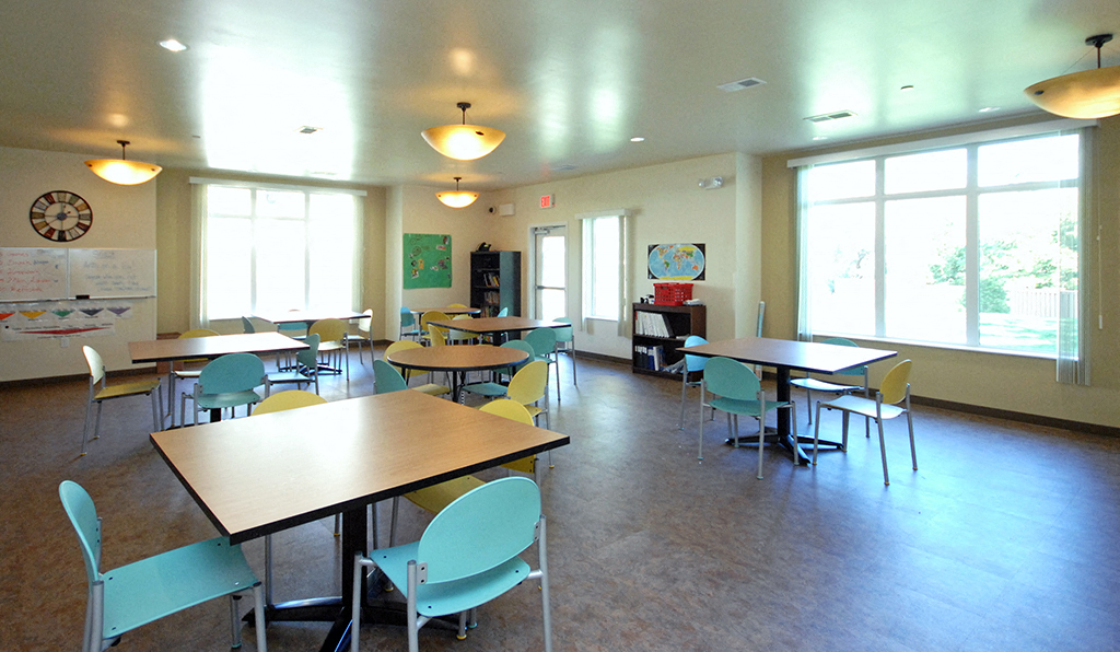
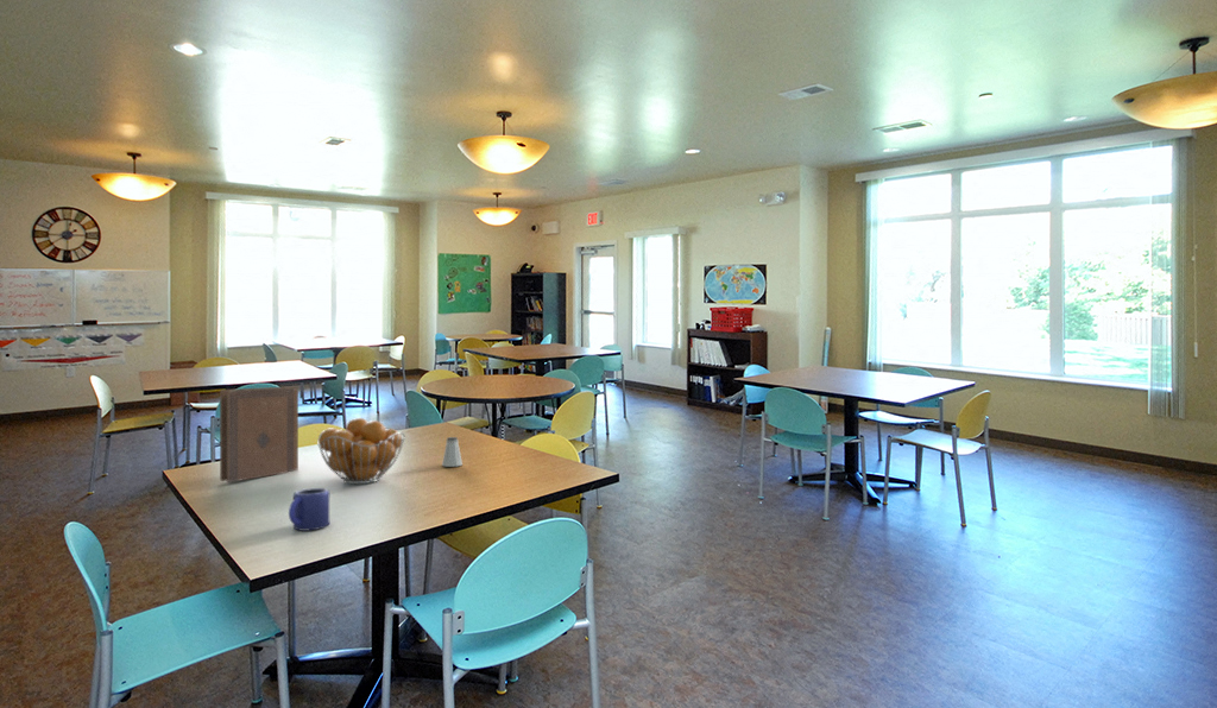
+ fruit basket (361, 449)
+ saltshaker (452, 450)
+ mug (307, 510)
+ book (261, 431)
